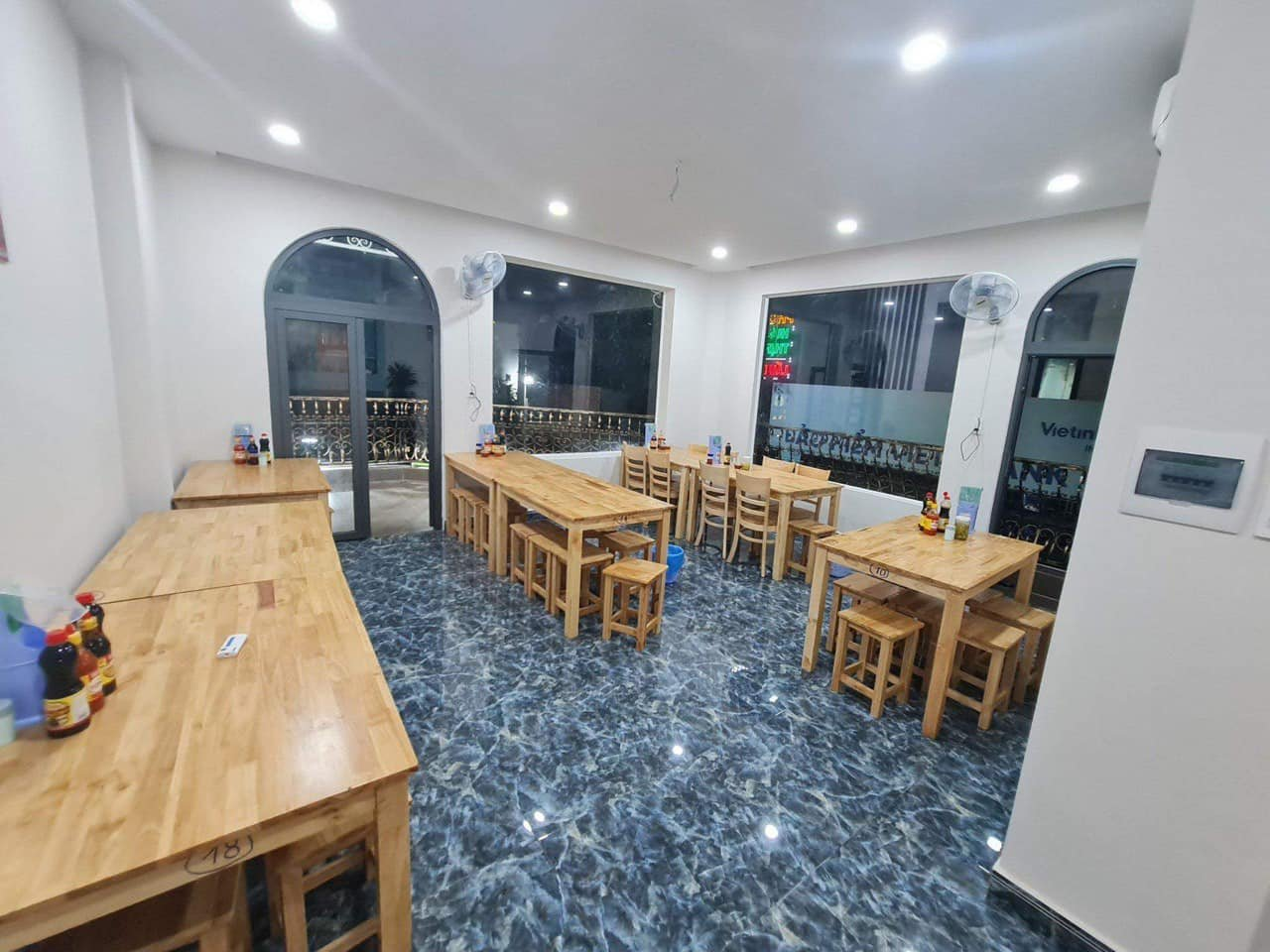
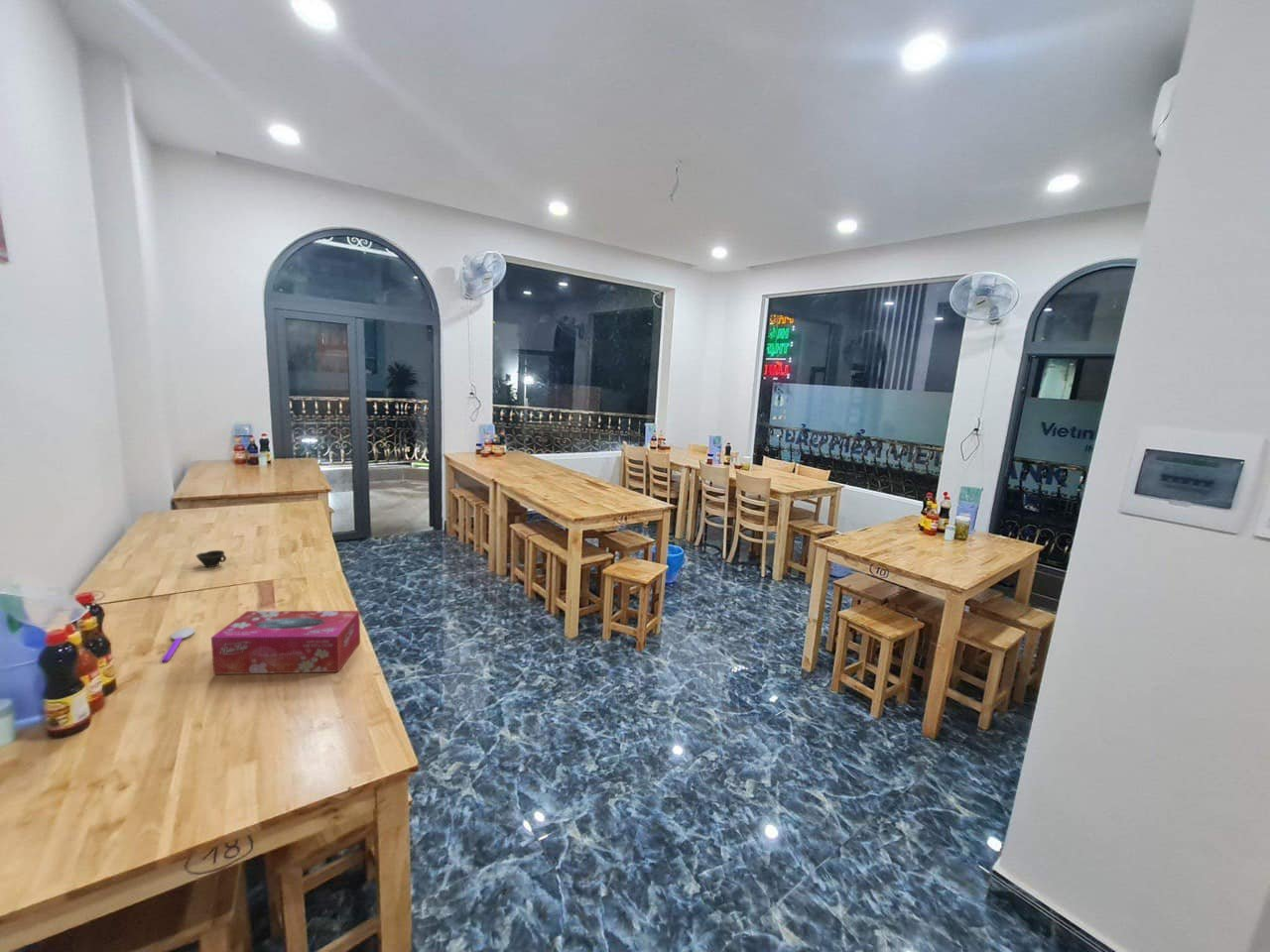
+ tissue box (291, 640)
+ cup (211, 559)
+ spoon (177, 643)
